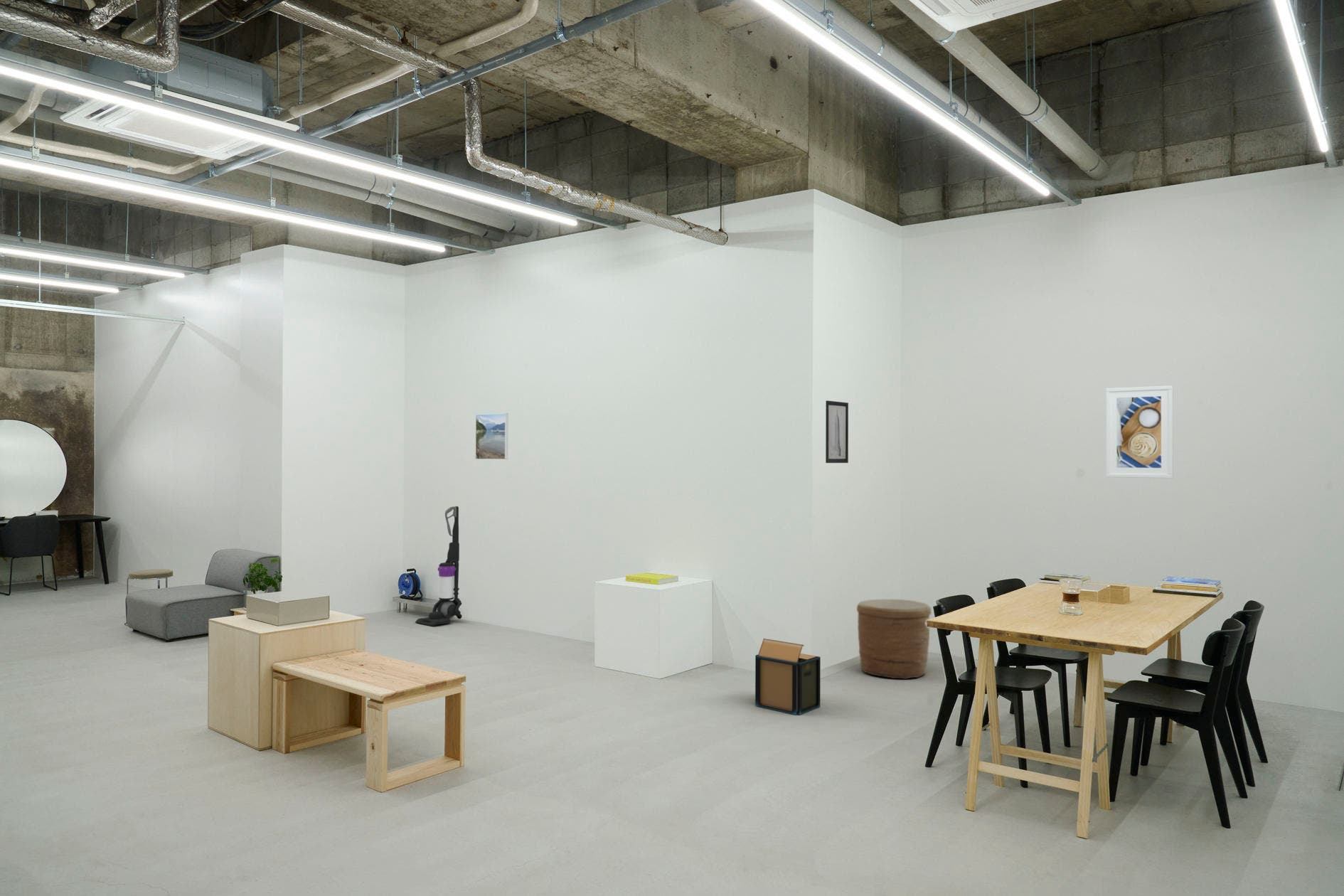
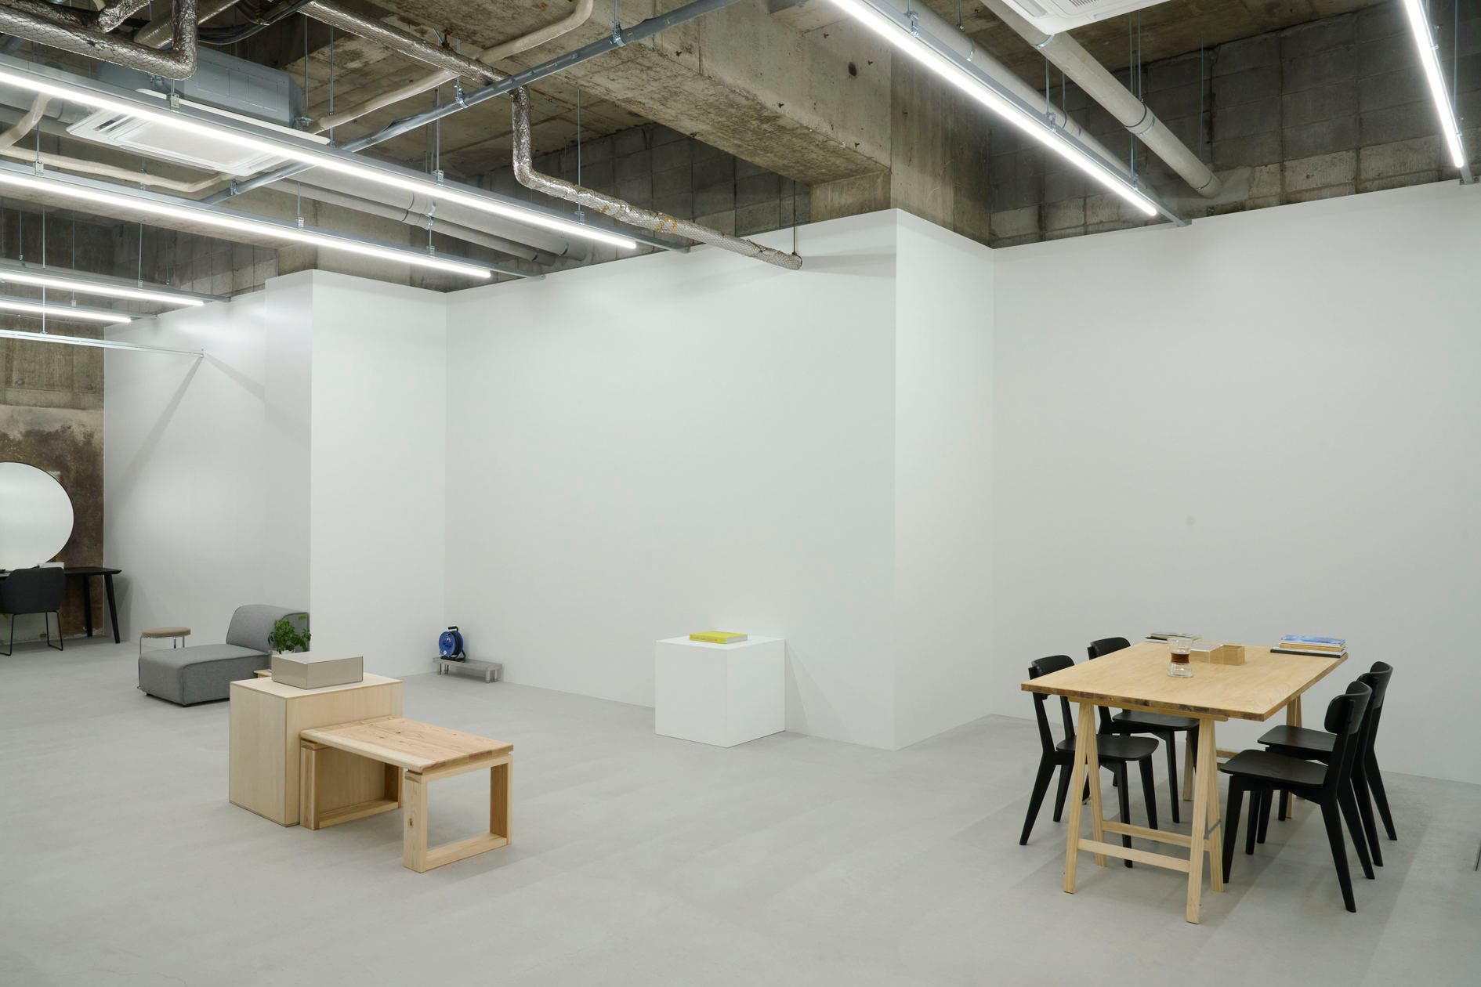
- basket (893, 637)
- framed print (1138, 432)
- cardboard box (786, 673)
- vacuum cleaner (443, 564)
- wall art (837, 432)
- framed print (491, 437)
